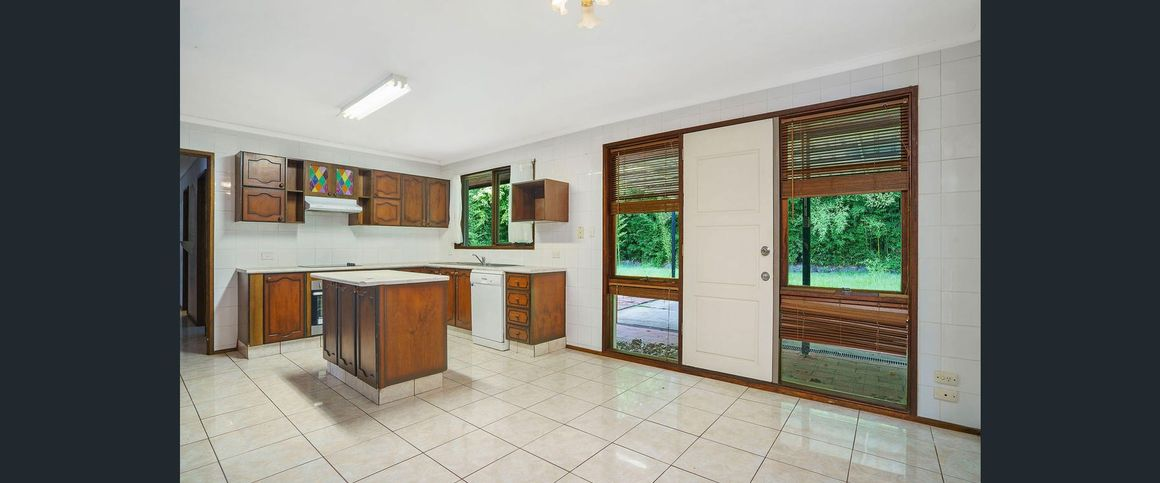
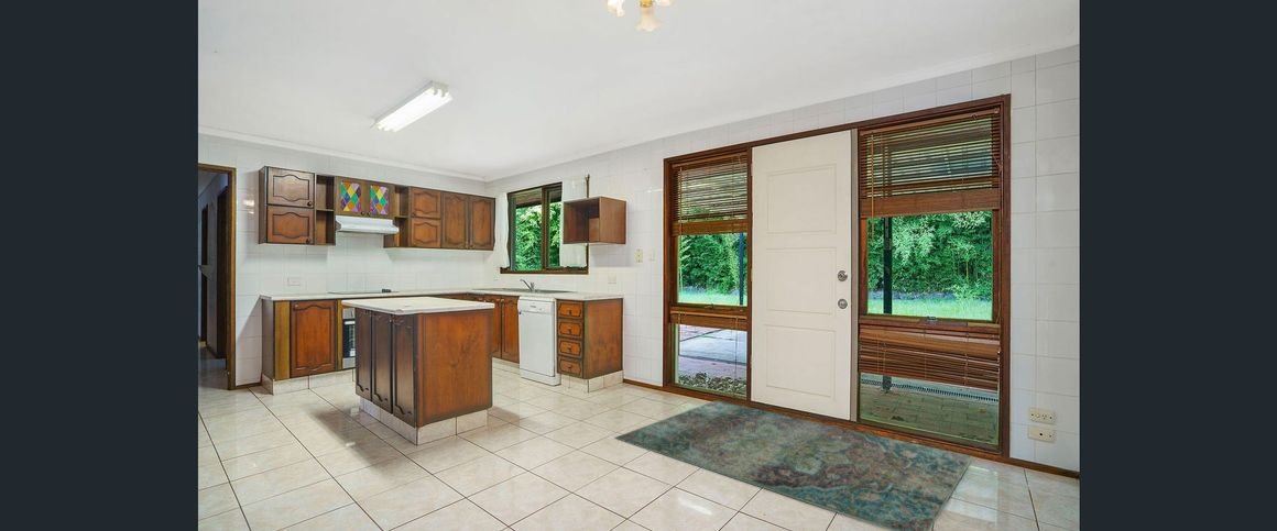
+ rug (784, 446)
